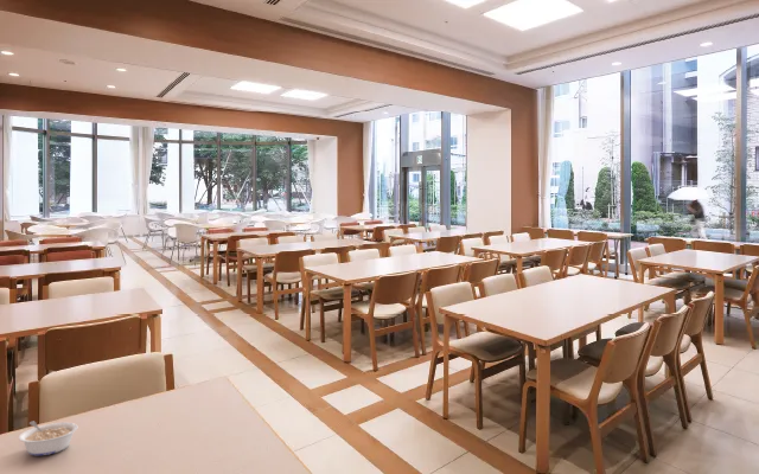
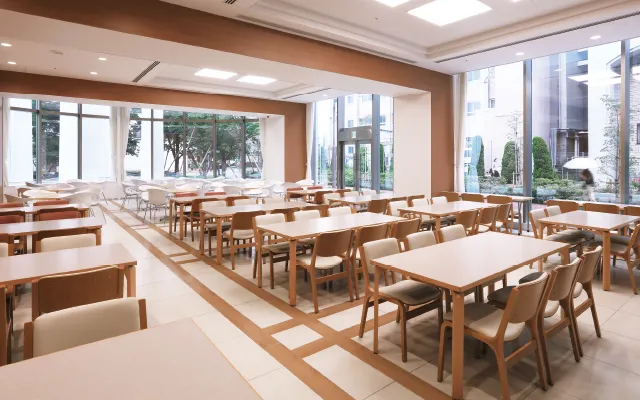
- legume (46, 438)
